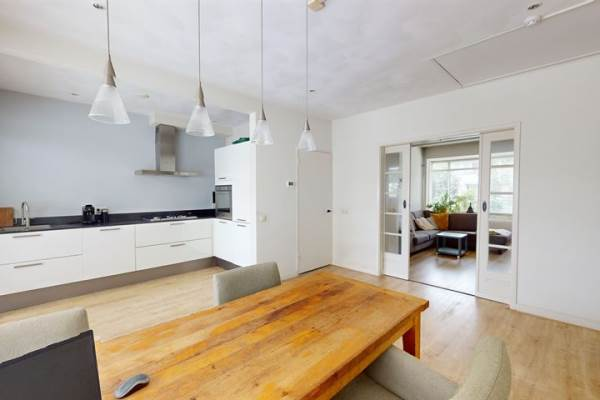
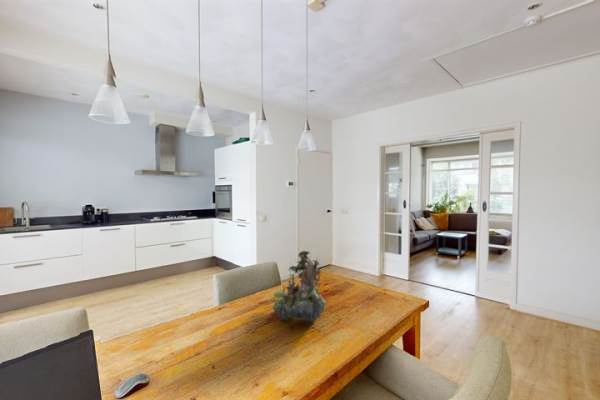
+ plant (298, 284)
